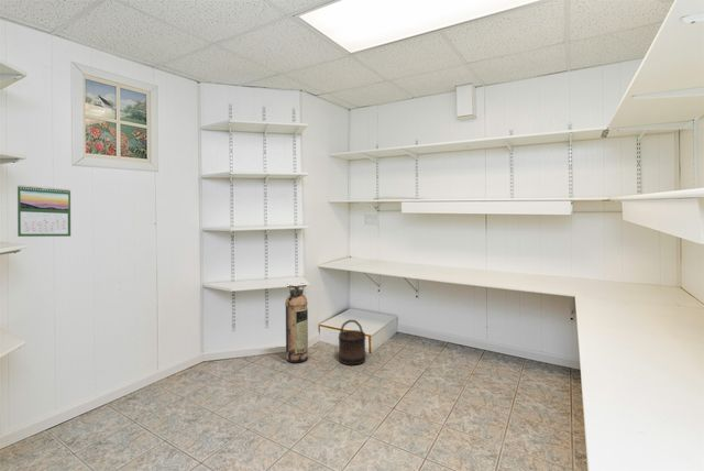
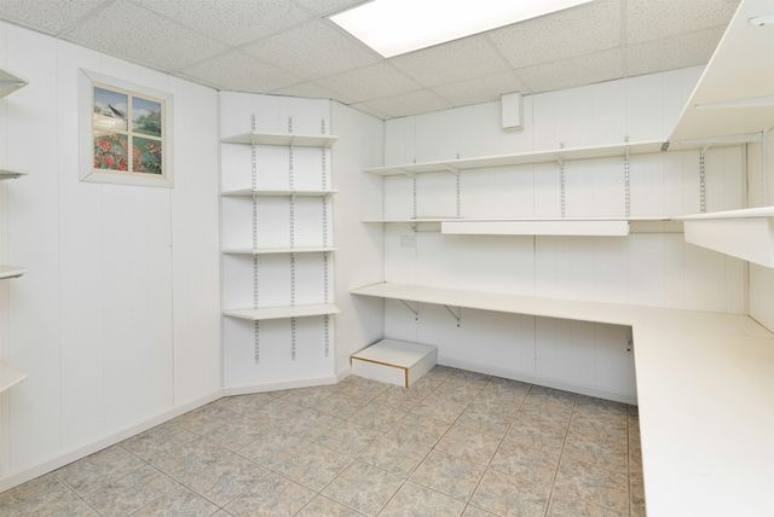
- bucket (352, 339)
- fire extinguisher (295, 321)
- calendar (45, 211)
